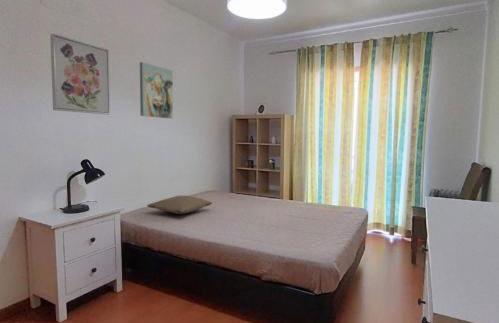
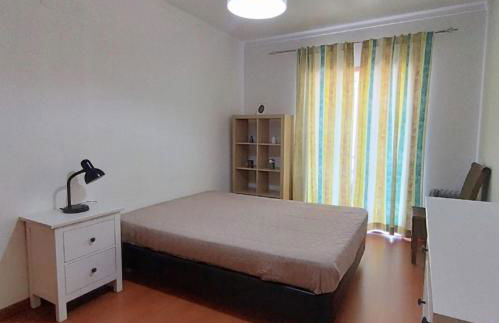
- wall art (157, 92)
- pillow (180, 204)
- wall art (82, 77)
